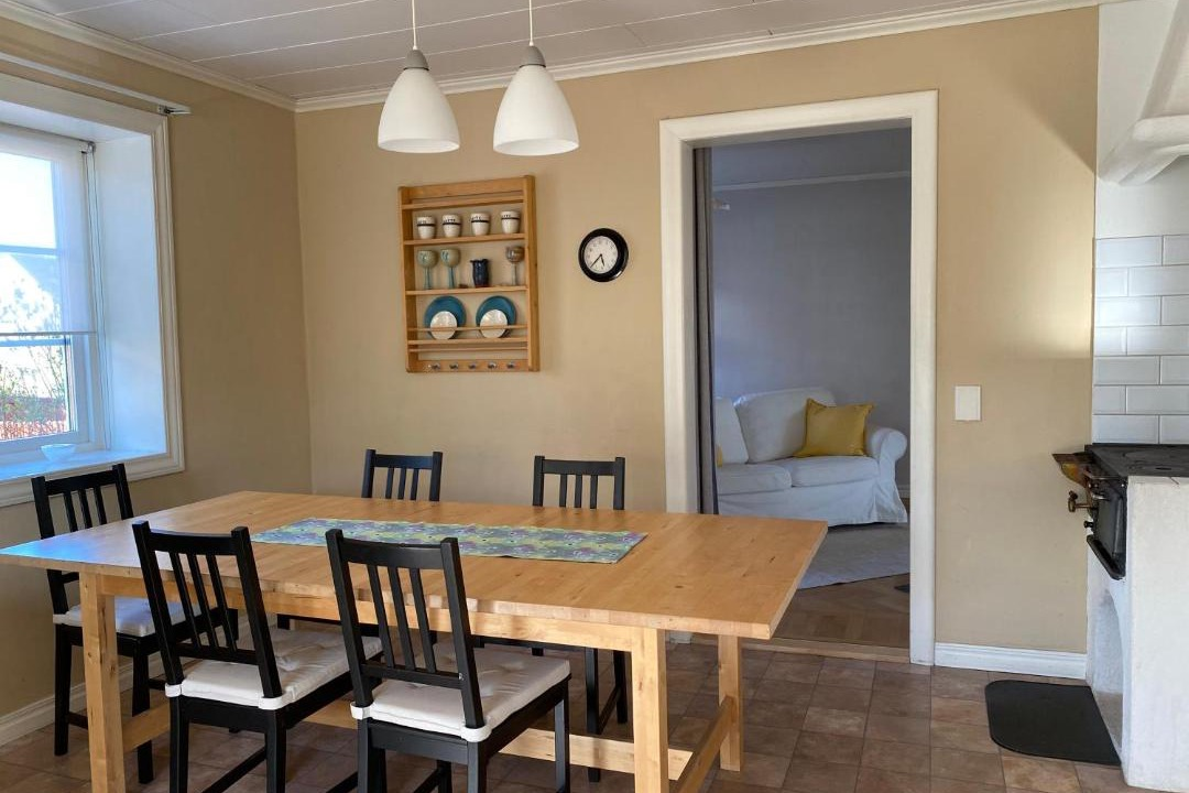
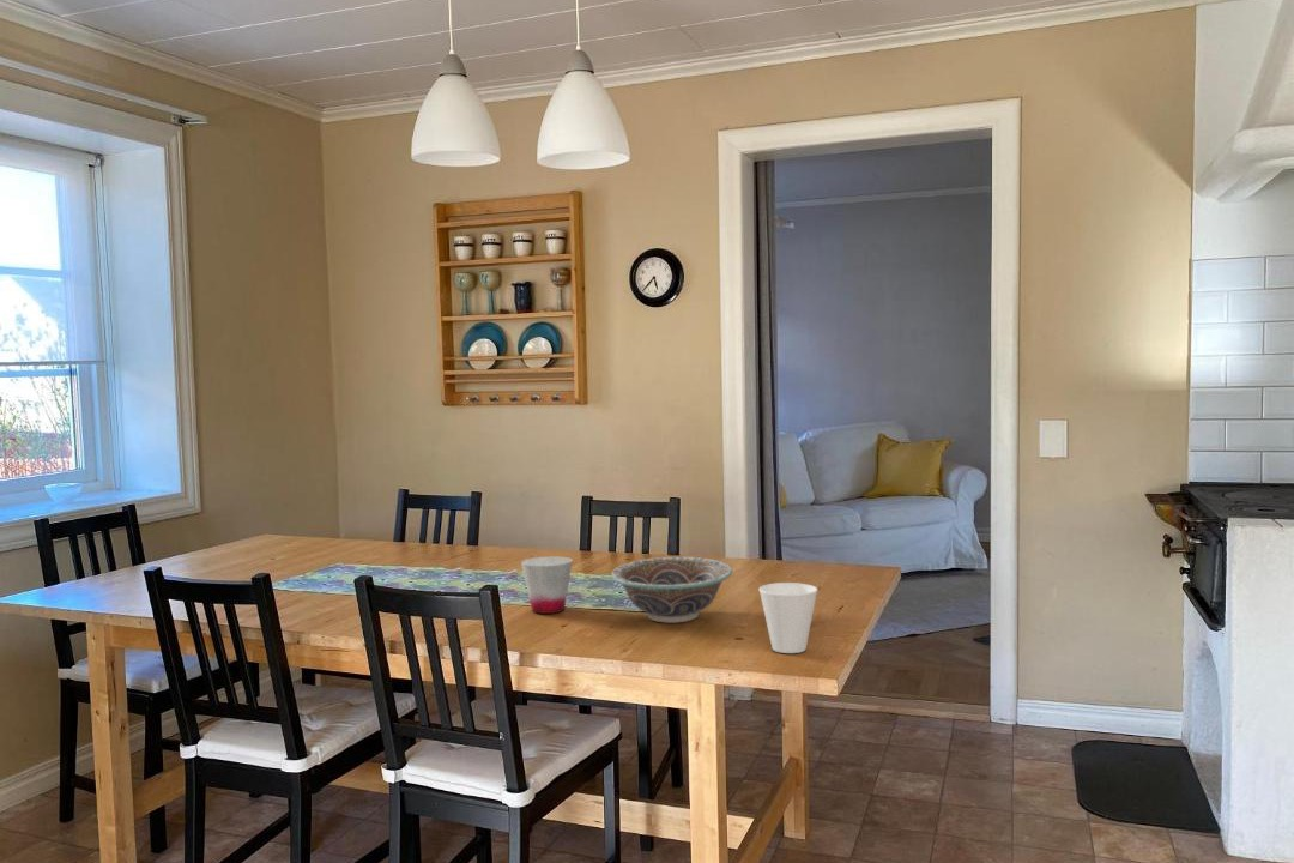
+ cup (546, 585)
+ cup (788, 618)
+ decorative bowl (672, 592)
